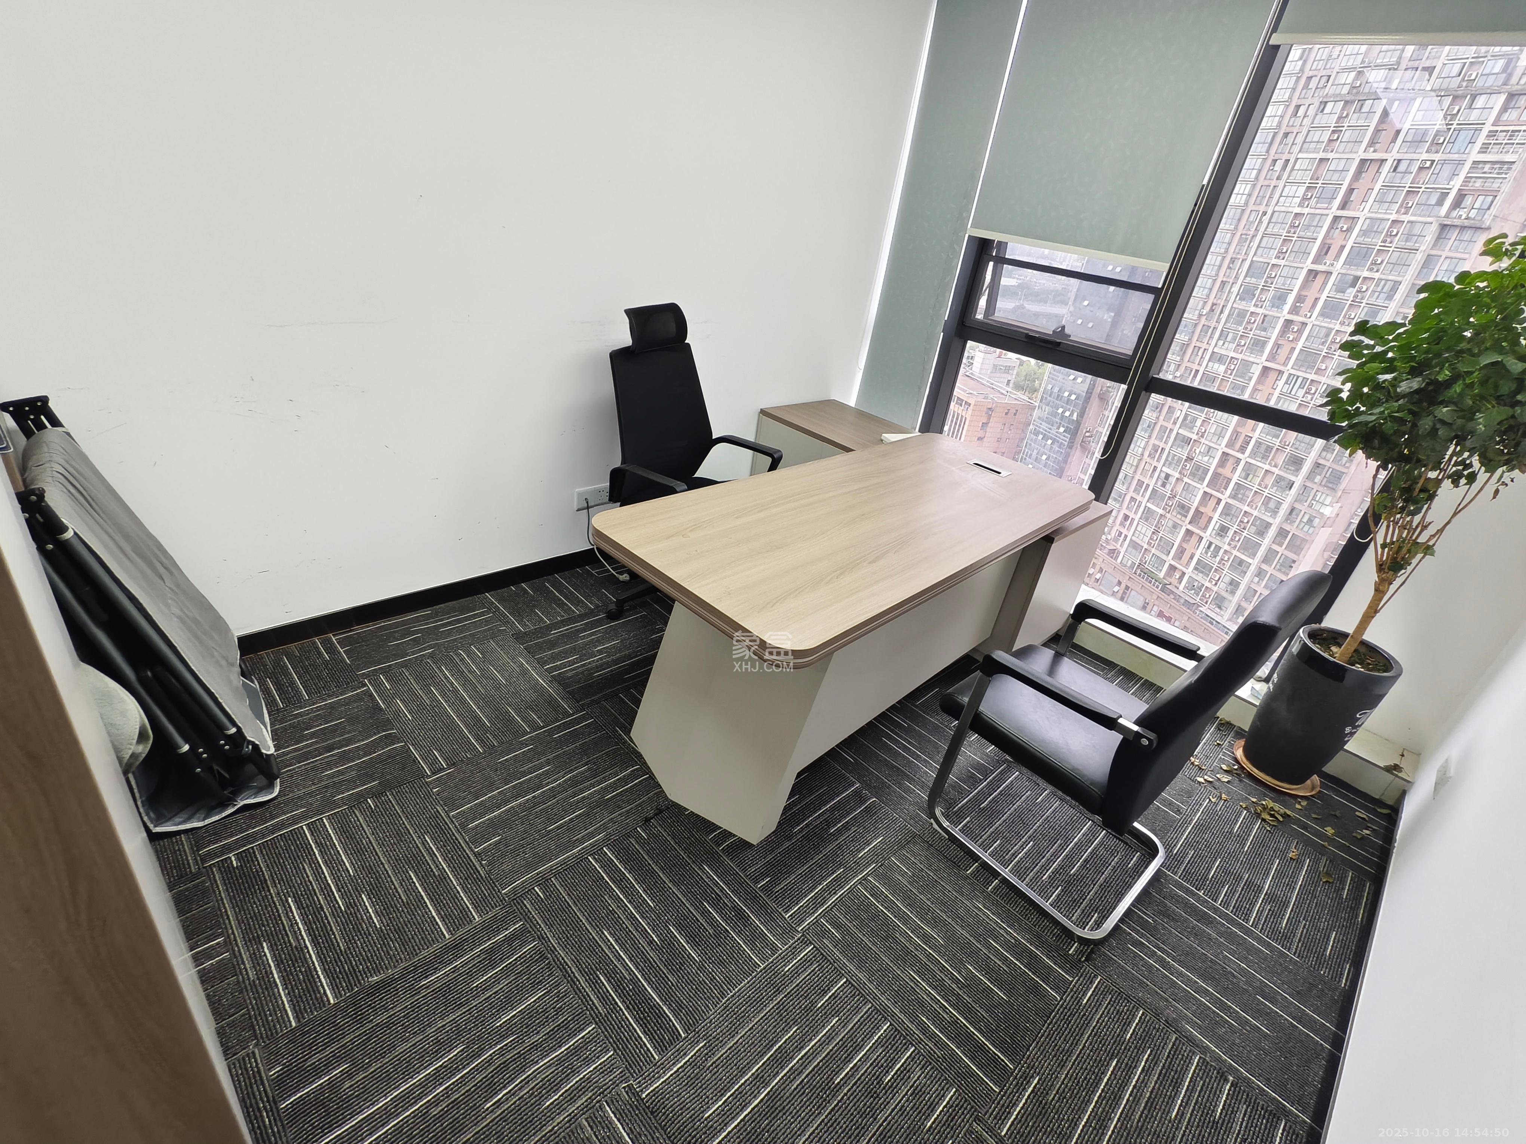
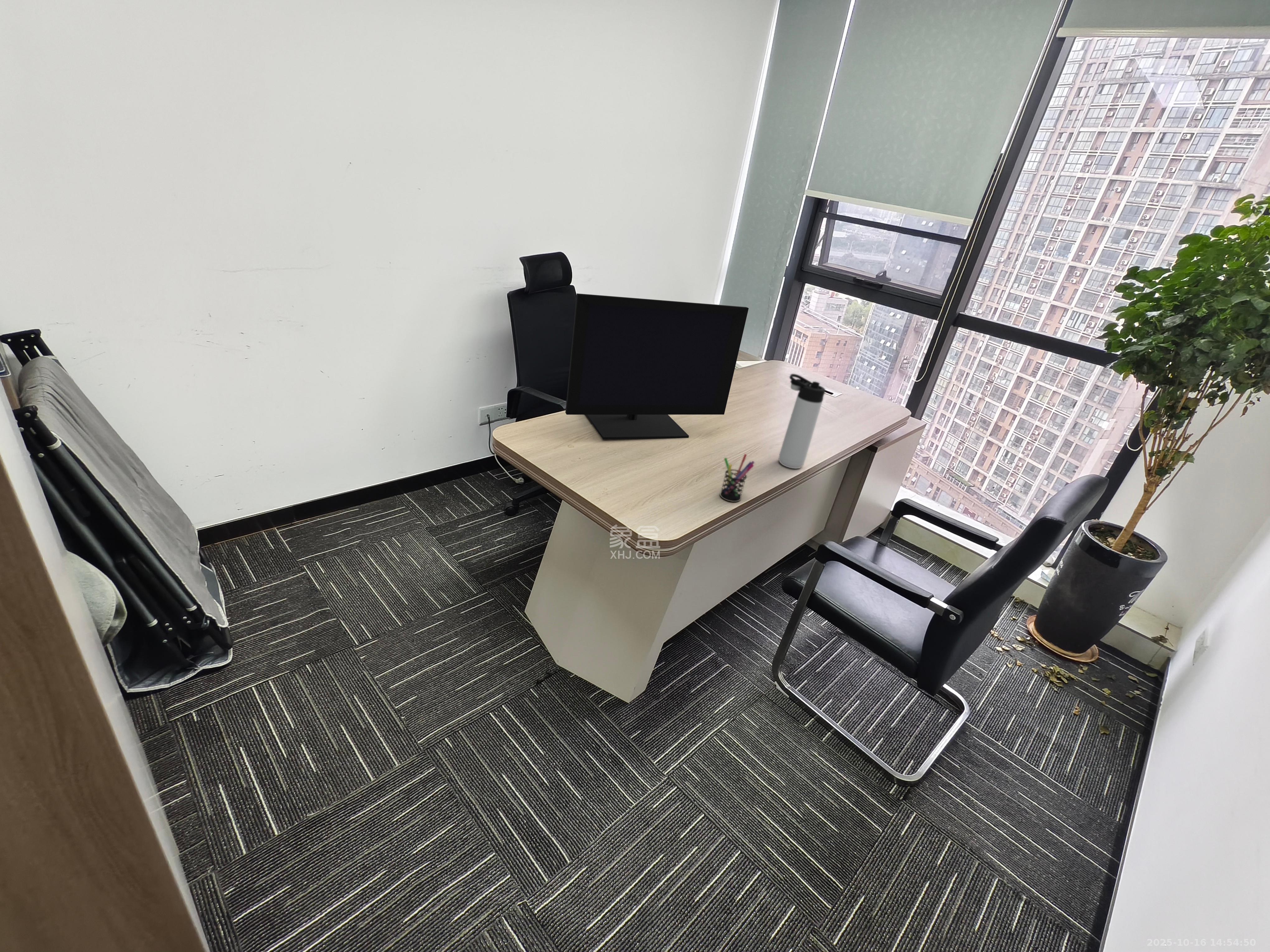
+ thermos bottle (796, 422)
+ pen holder (734, 475)
+ monitor (638, 359)
